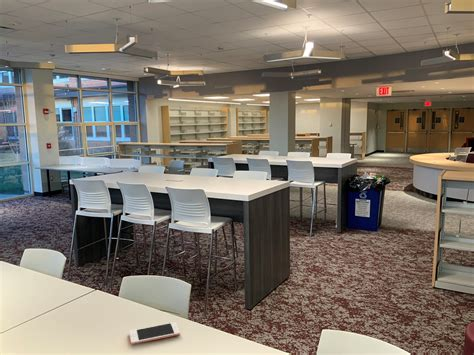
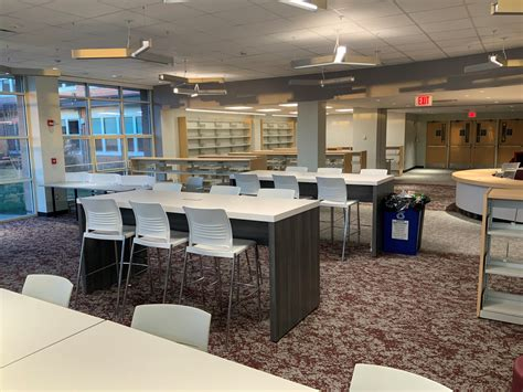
- cell phone (154, 332)
